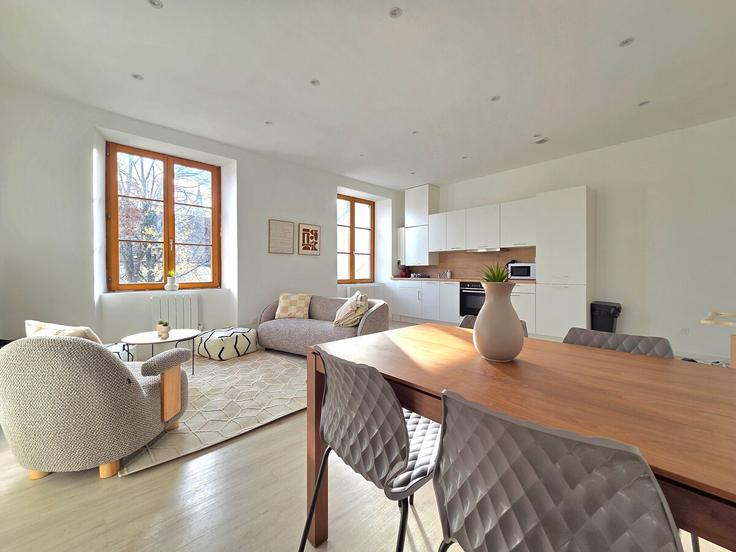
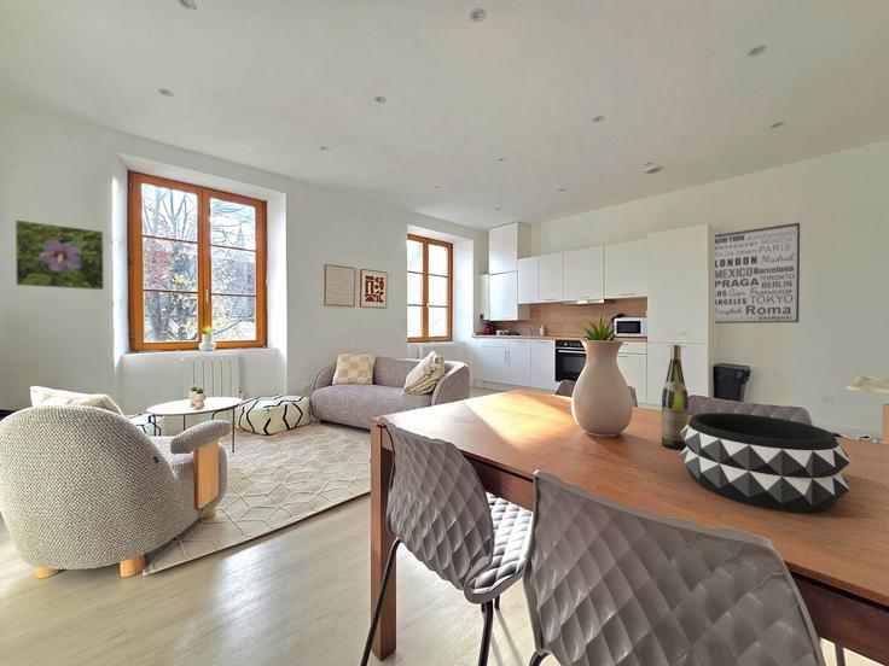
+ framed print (62, 257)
+ decorative bowl (755, 455)
+ wine bottle (674, 395)
+ wall art (751, 276)
